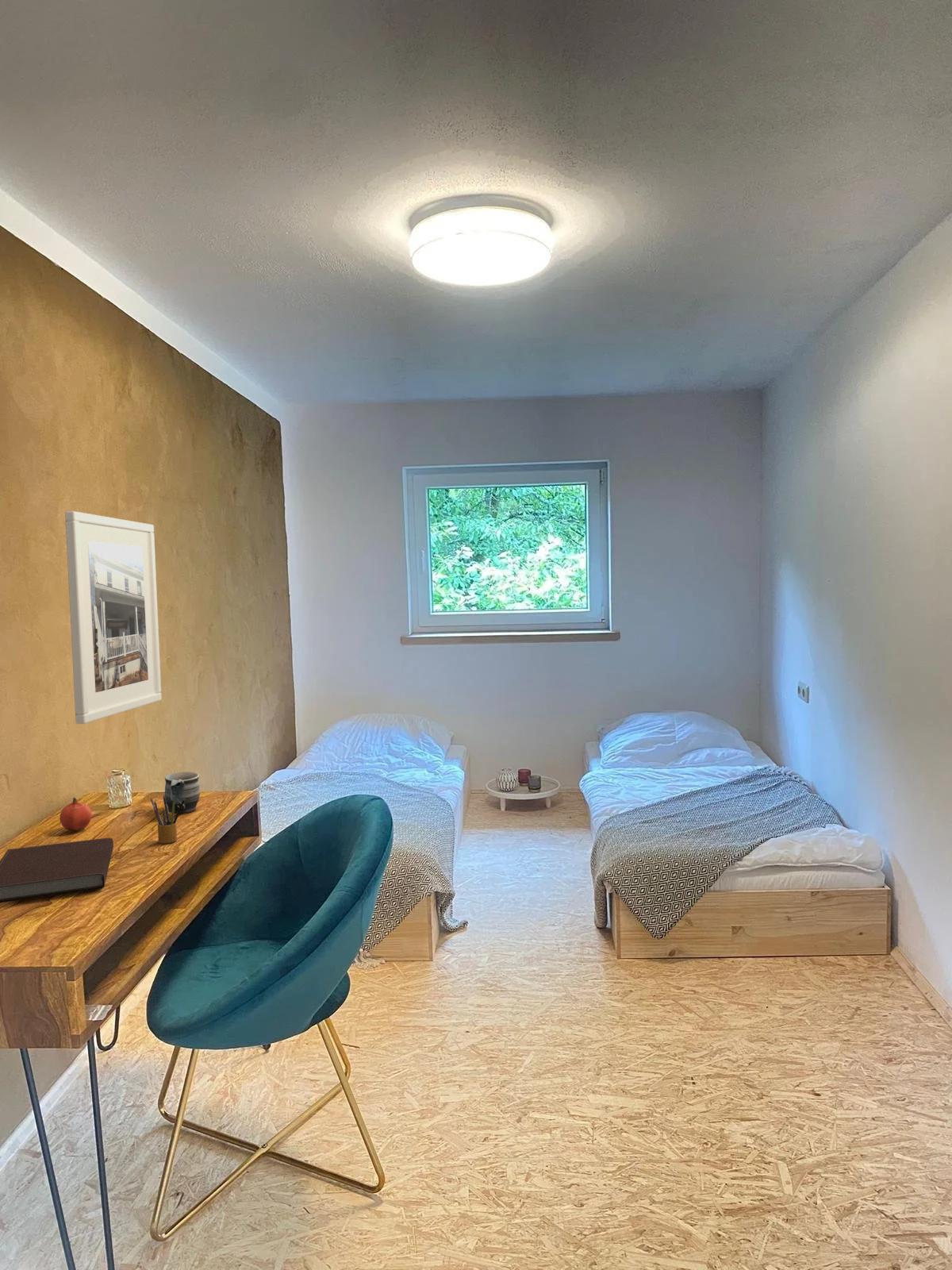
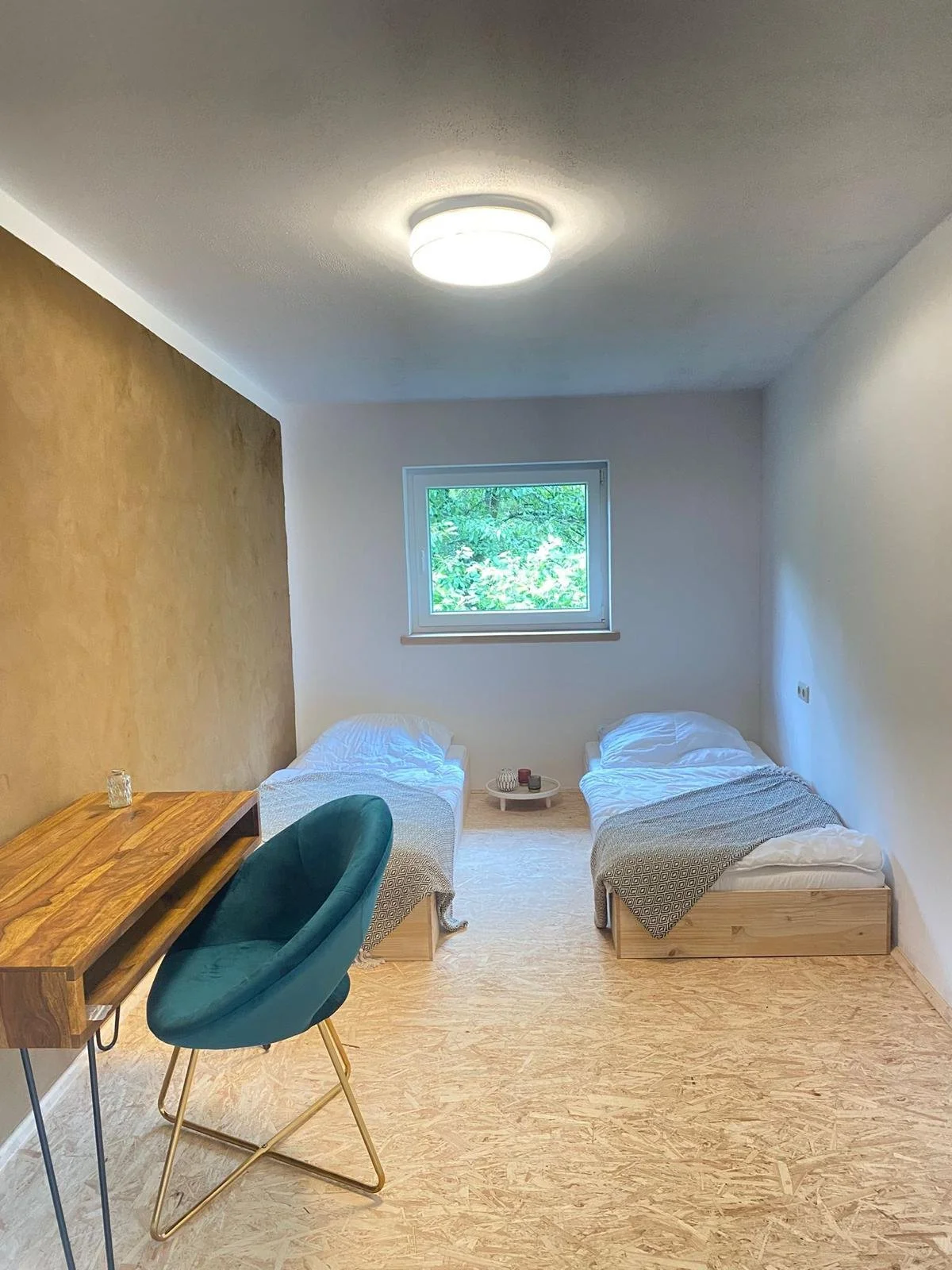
- notebook (53, 868)
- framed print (118, 615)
- mug (182, 794)
- pencil box (168, 818)
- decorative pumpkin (75, 813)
